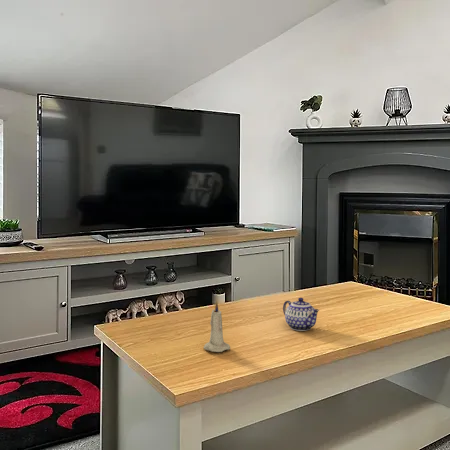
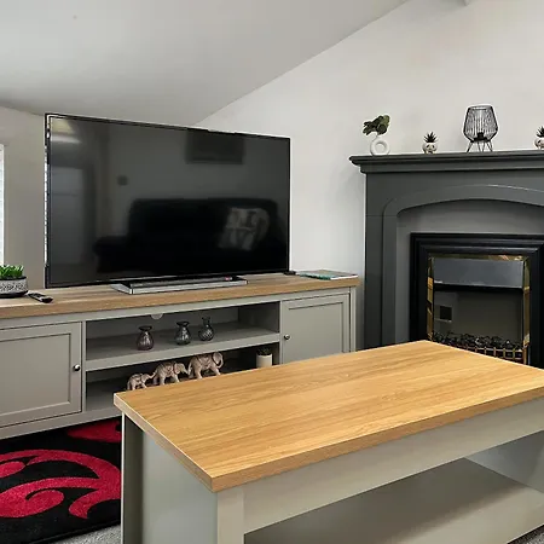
- candle (215, 324)
- teapot (300, 313)
